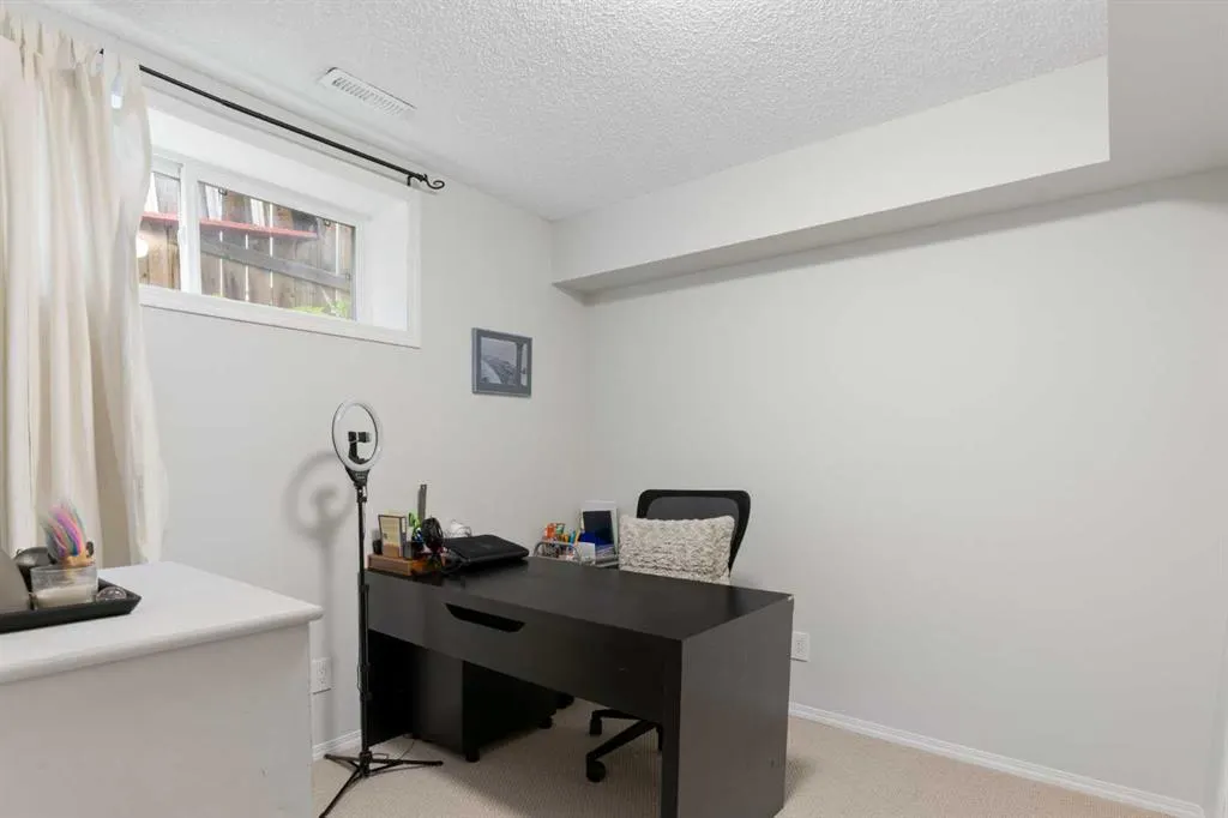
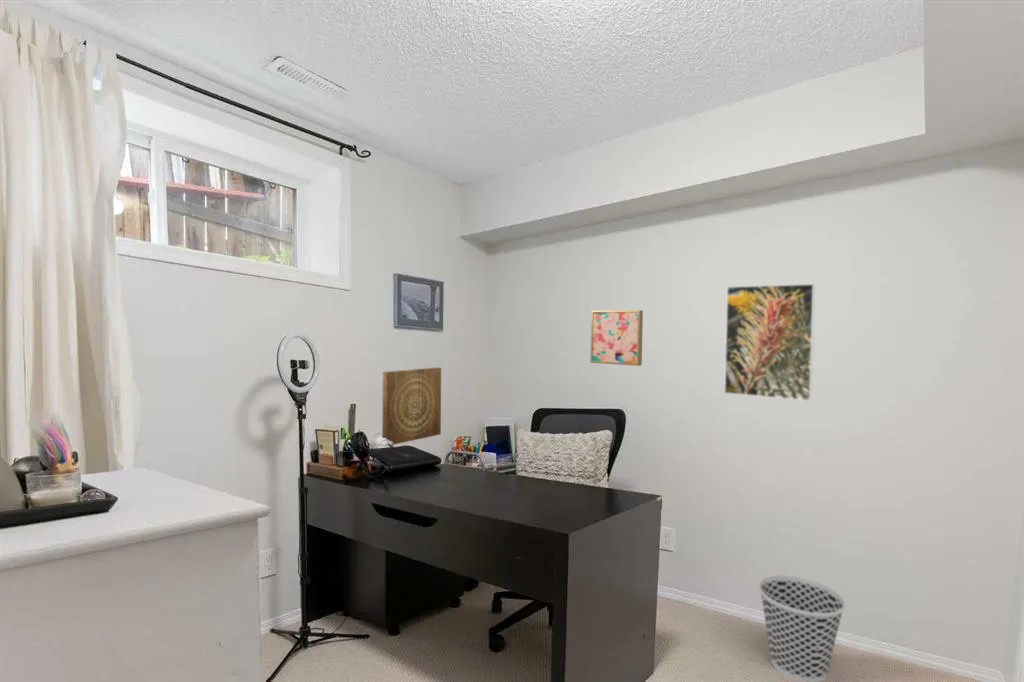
+ wall art (413, 404)
+ wastebasket (799, 630)
+ wall art (615, 337)
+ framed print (767, 341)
